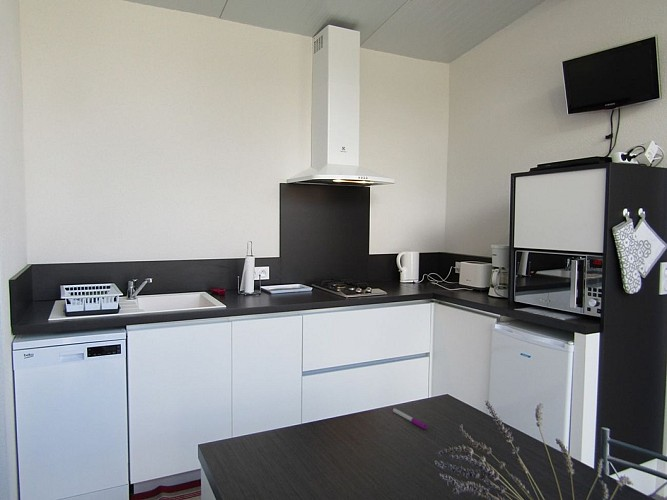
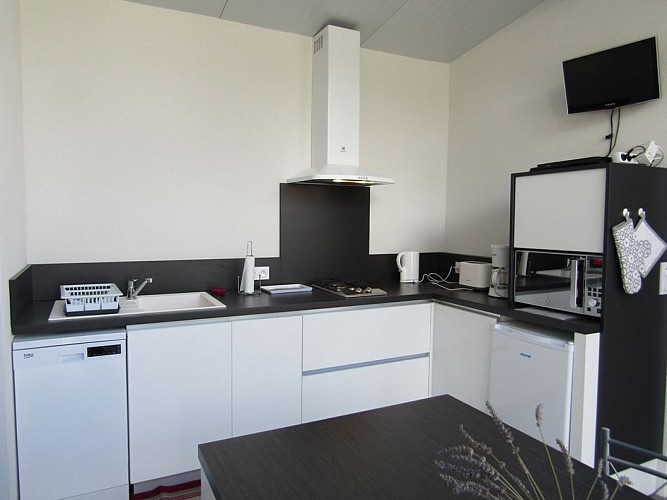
- pen (408, 417)
